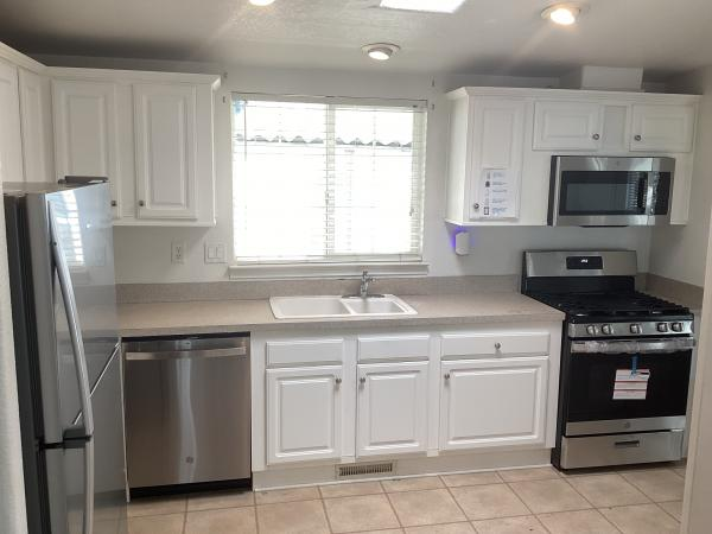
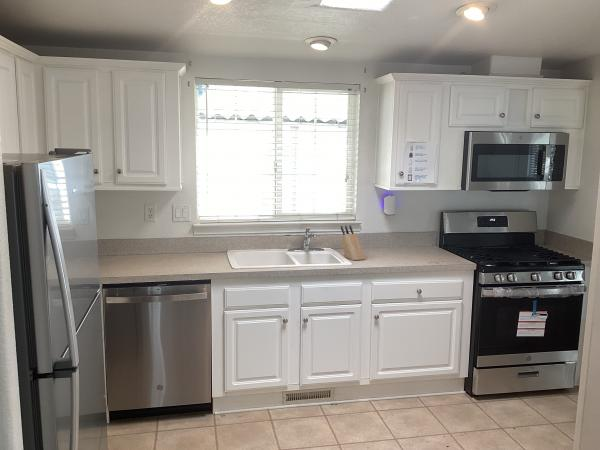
+ knife block (351, 242)
